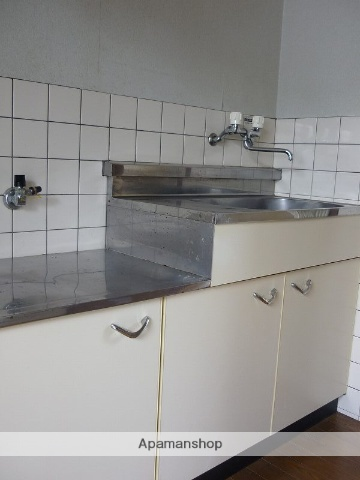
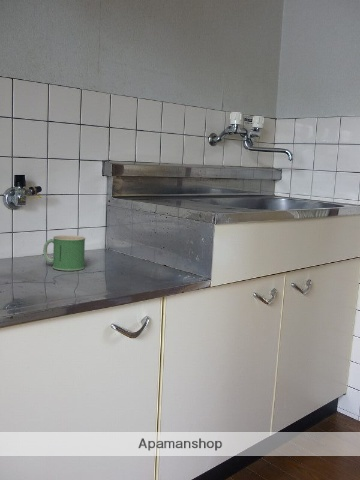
+ mug (63, 251)
